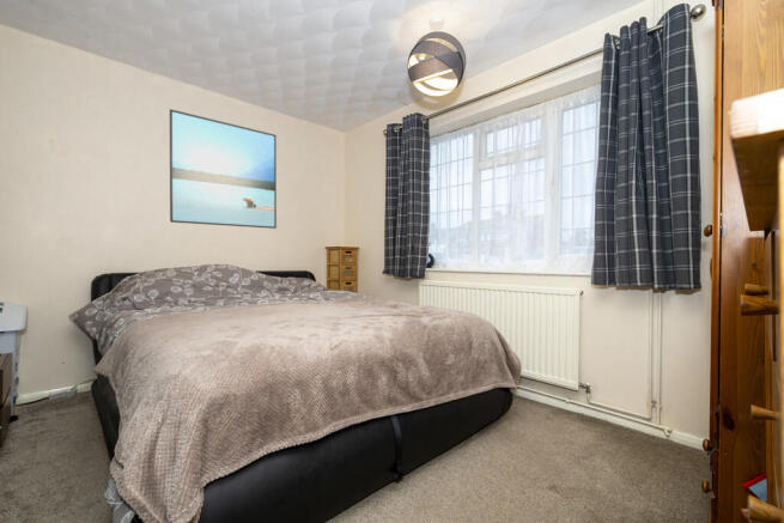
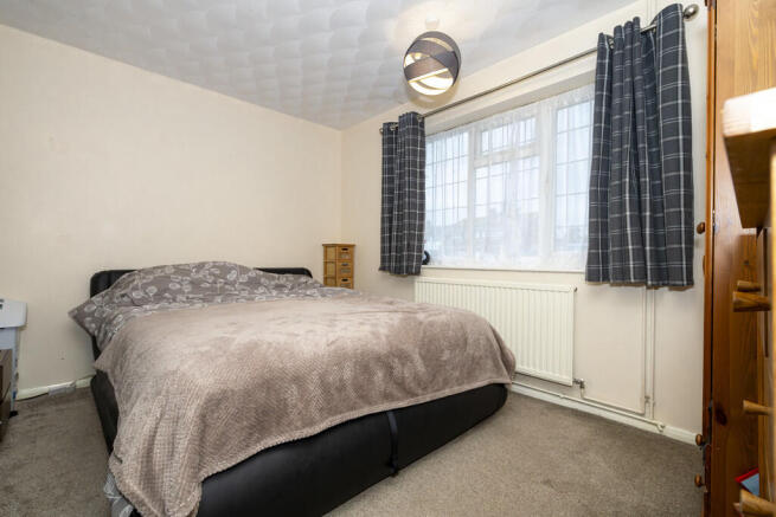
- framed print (227, 174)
